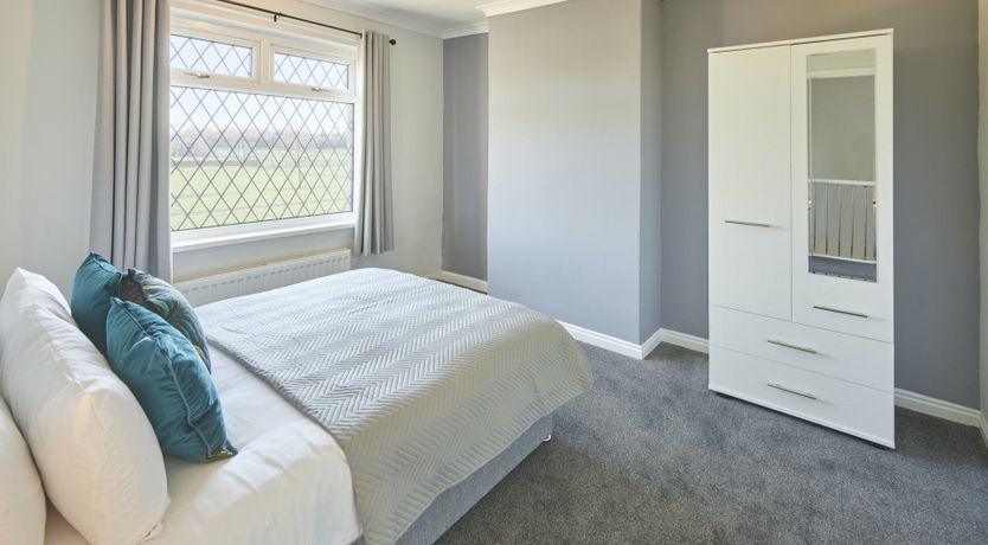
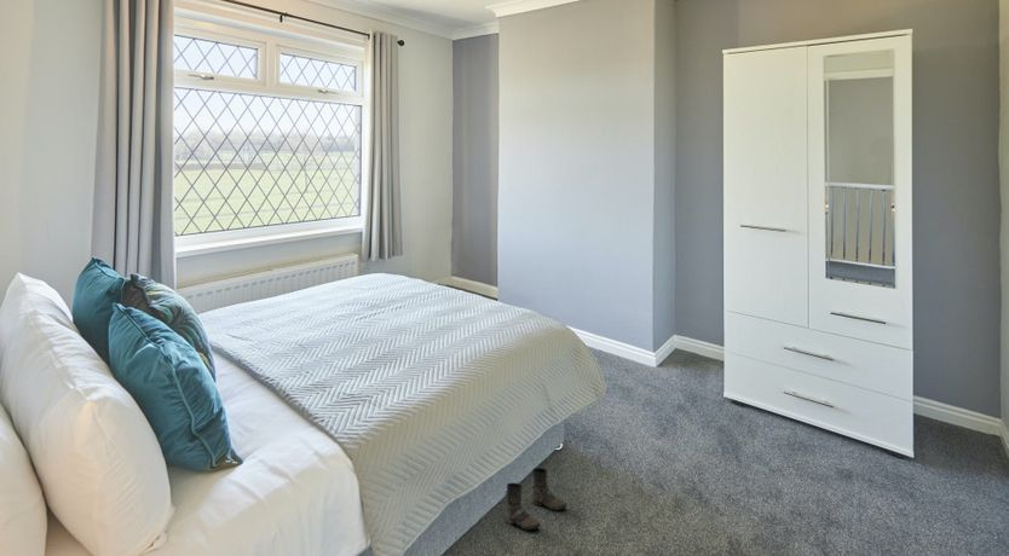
+ boots (536, 497)
